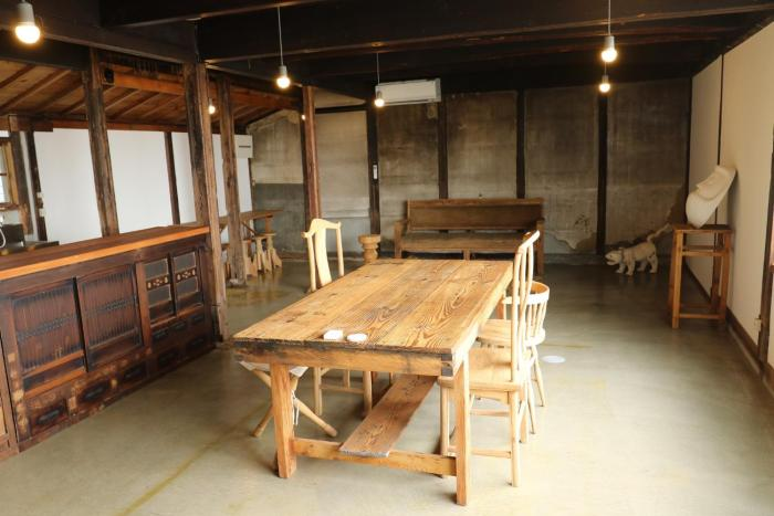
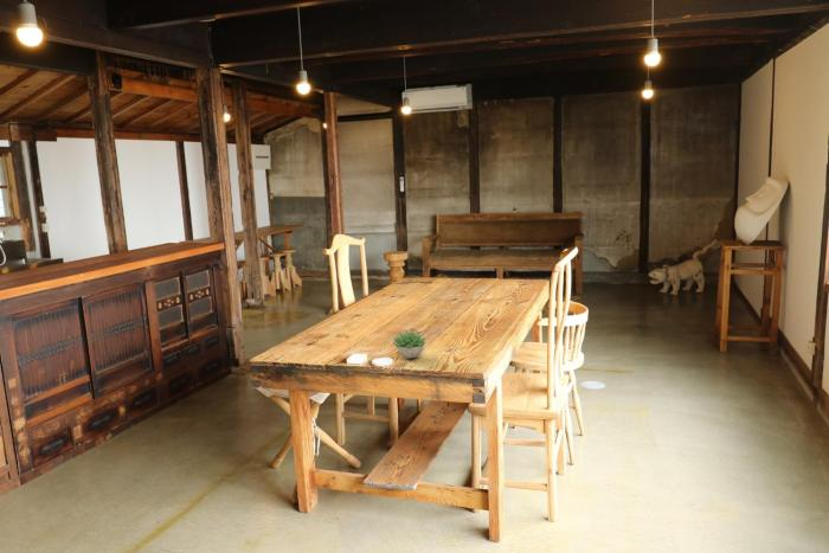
+ succulent plant (410, 345)
